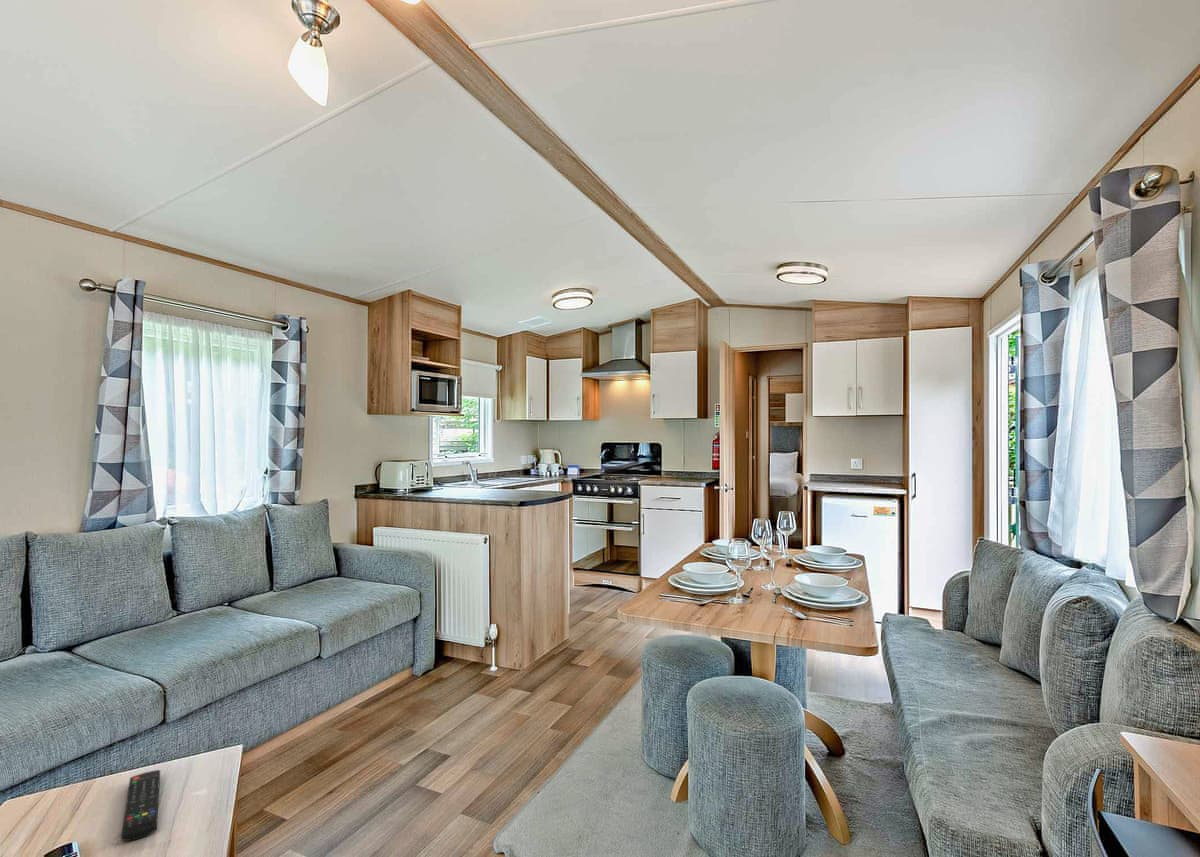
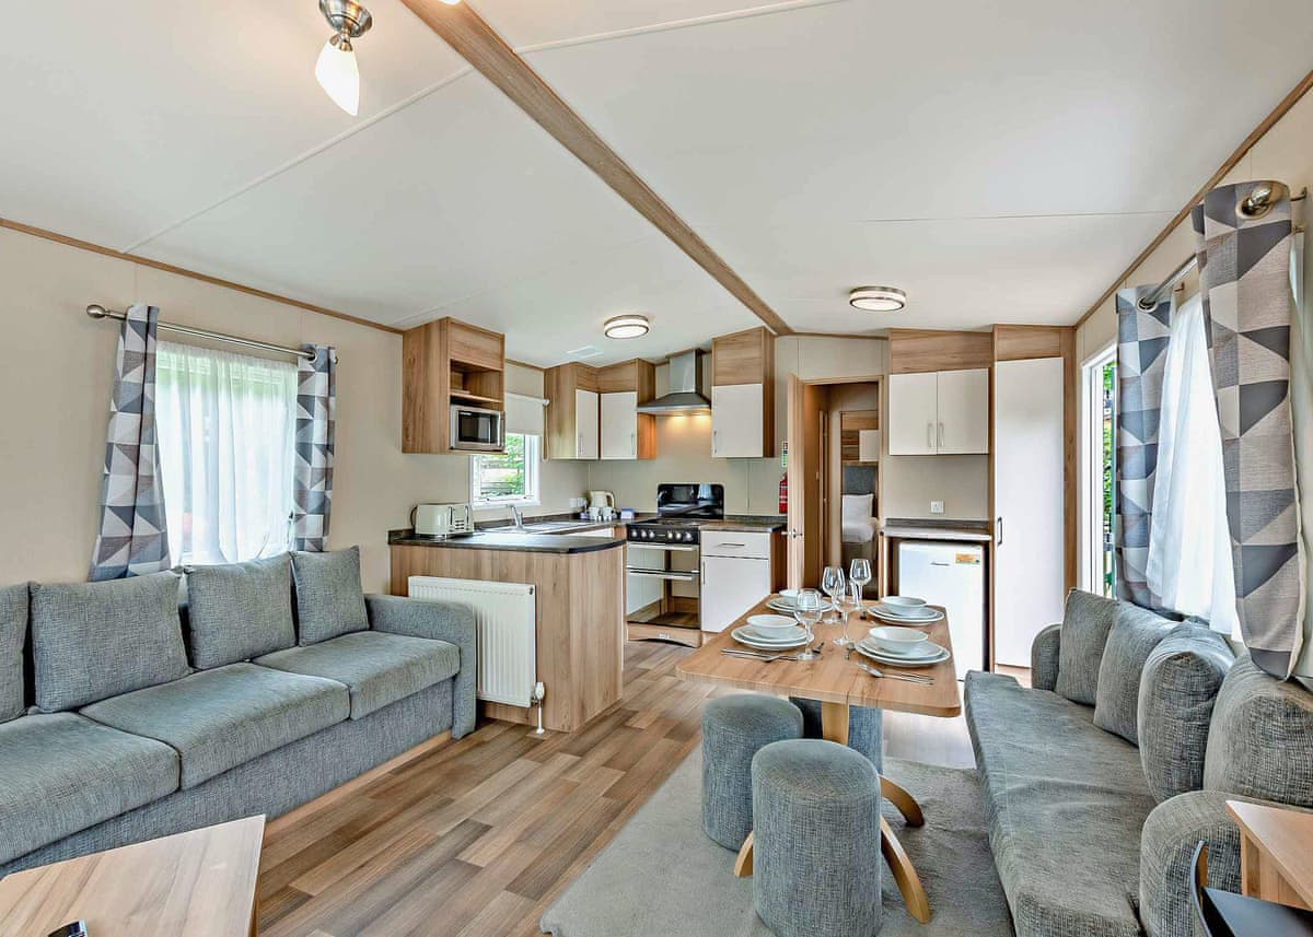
- remote control (142, 802)
